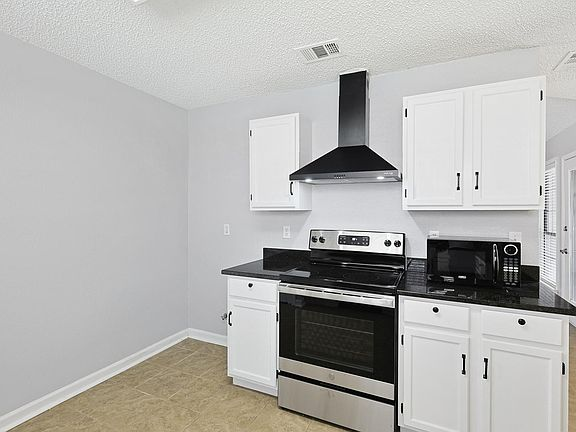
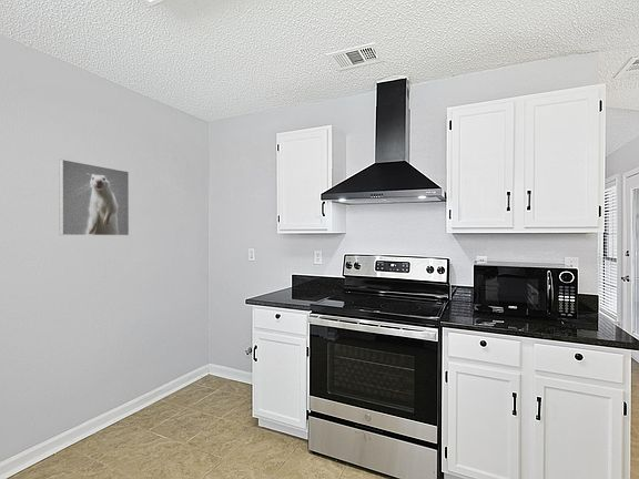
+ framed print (97, 201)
